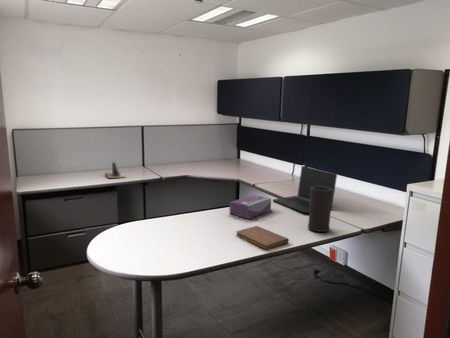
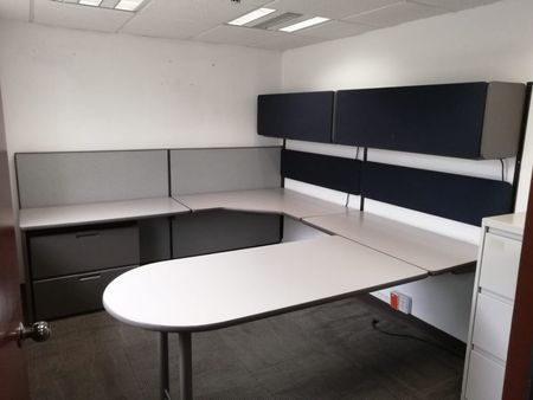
- speaker (319, 209)
- tissue box (250, 205)
- photo frame (114, 168)
- notebook (261, 236)
- laptop (303, 188)
